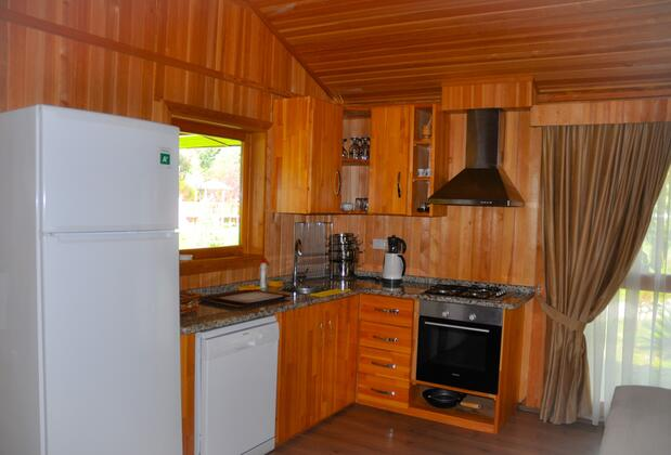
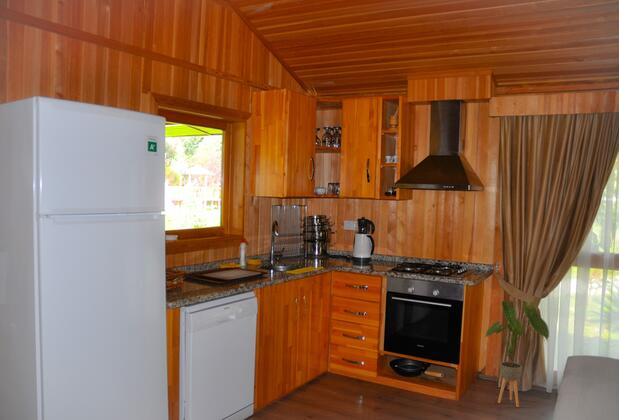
+ house plant (515, 349)
